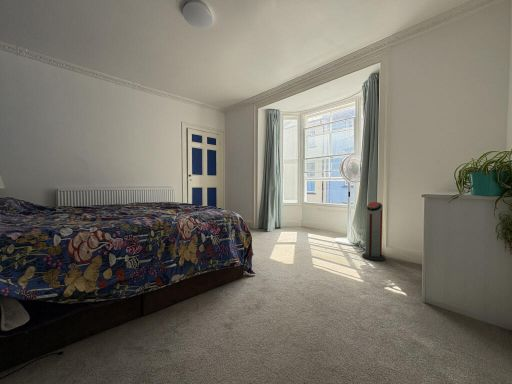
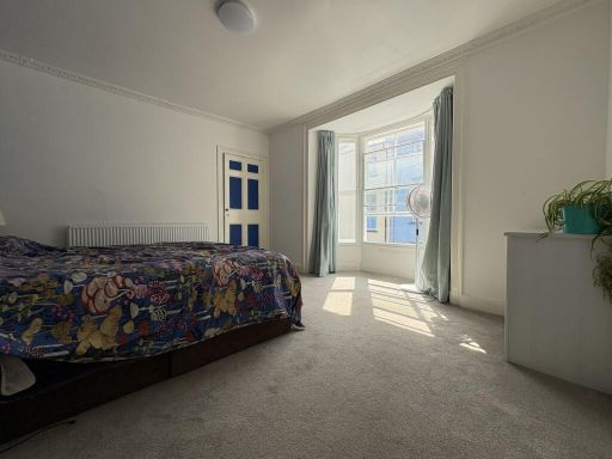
- air purifier (373, 229)
